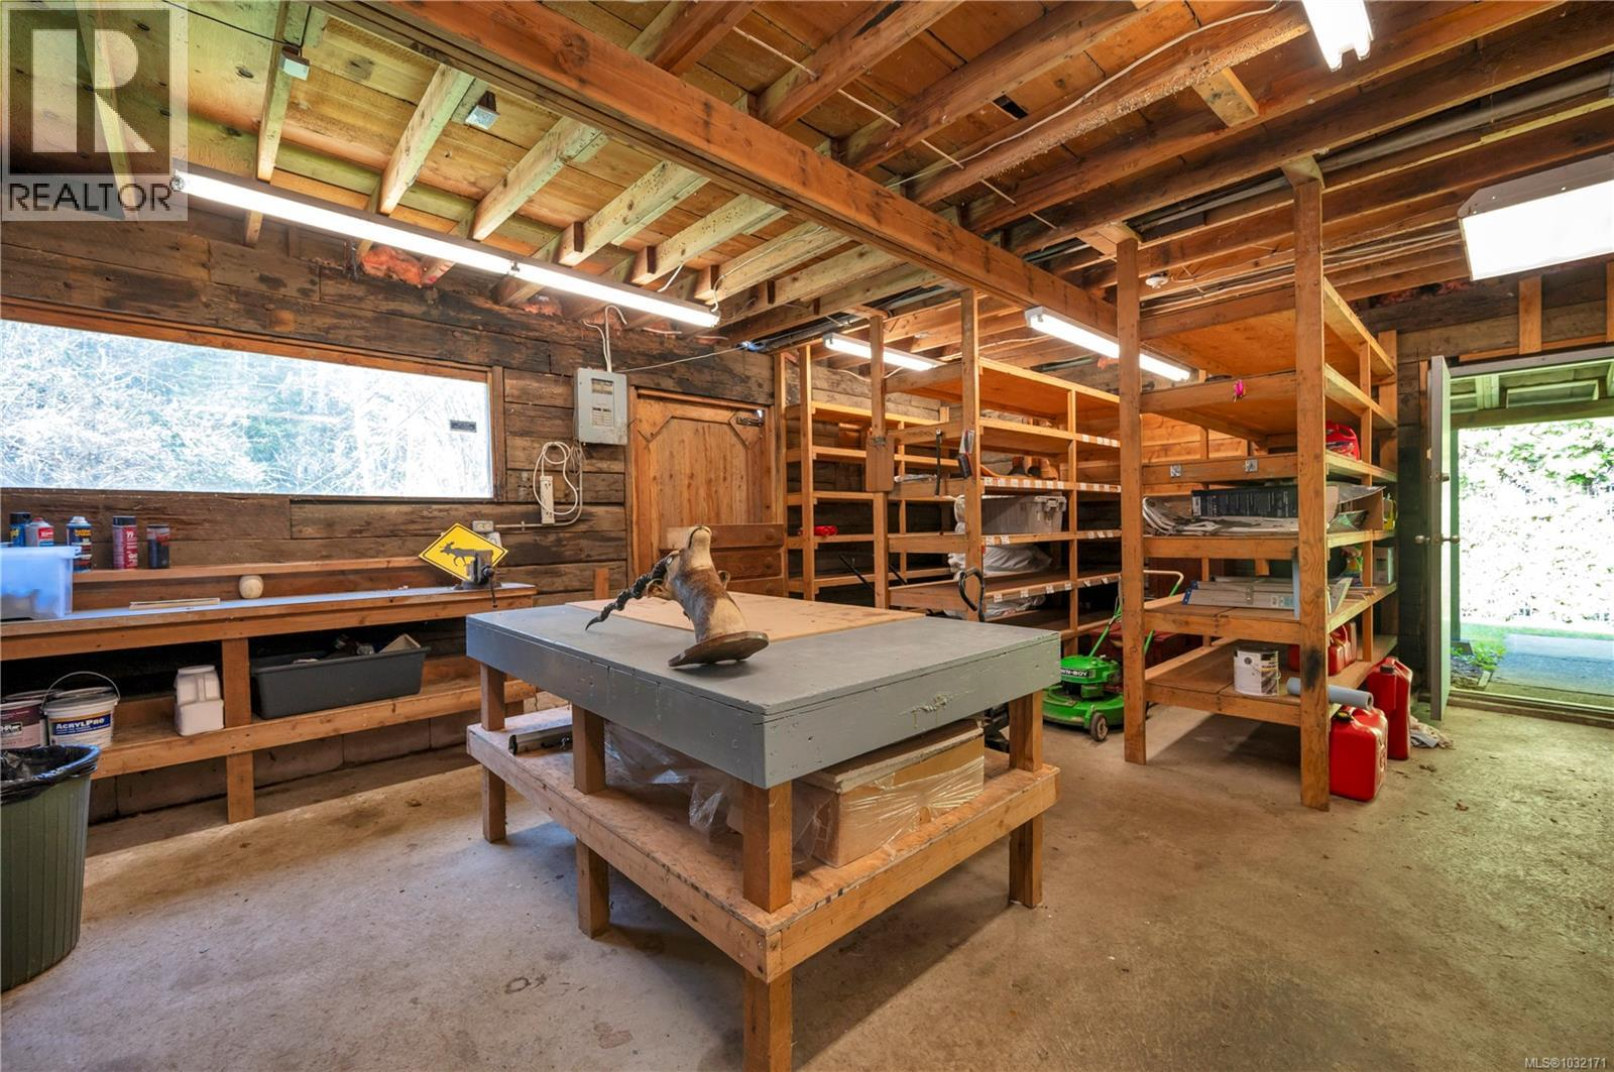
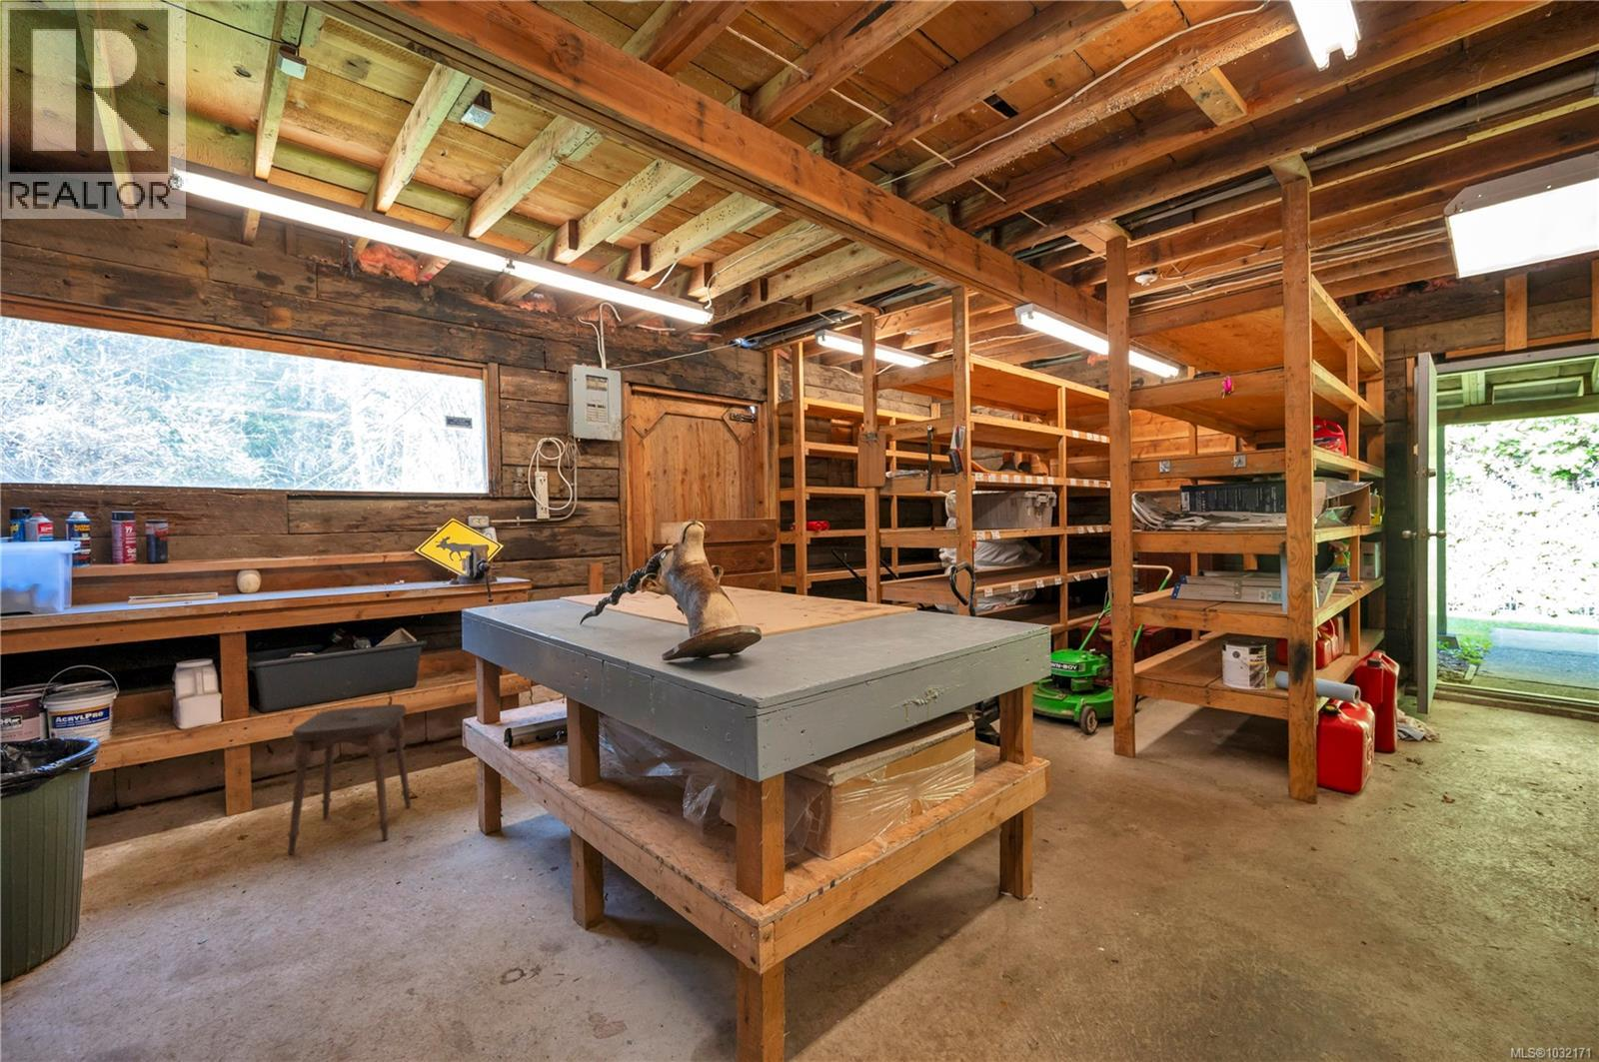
+ stool (373, 769)
